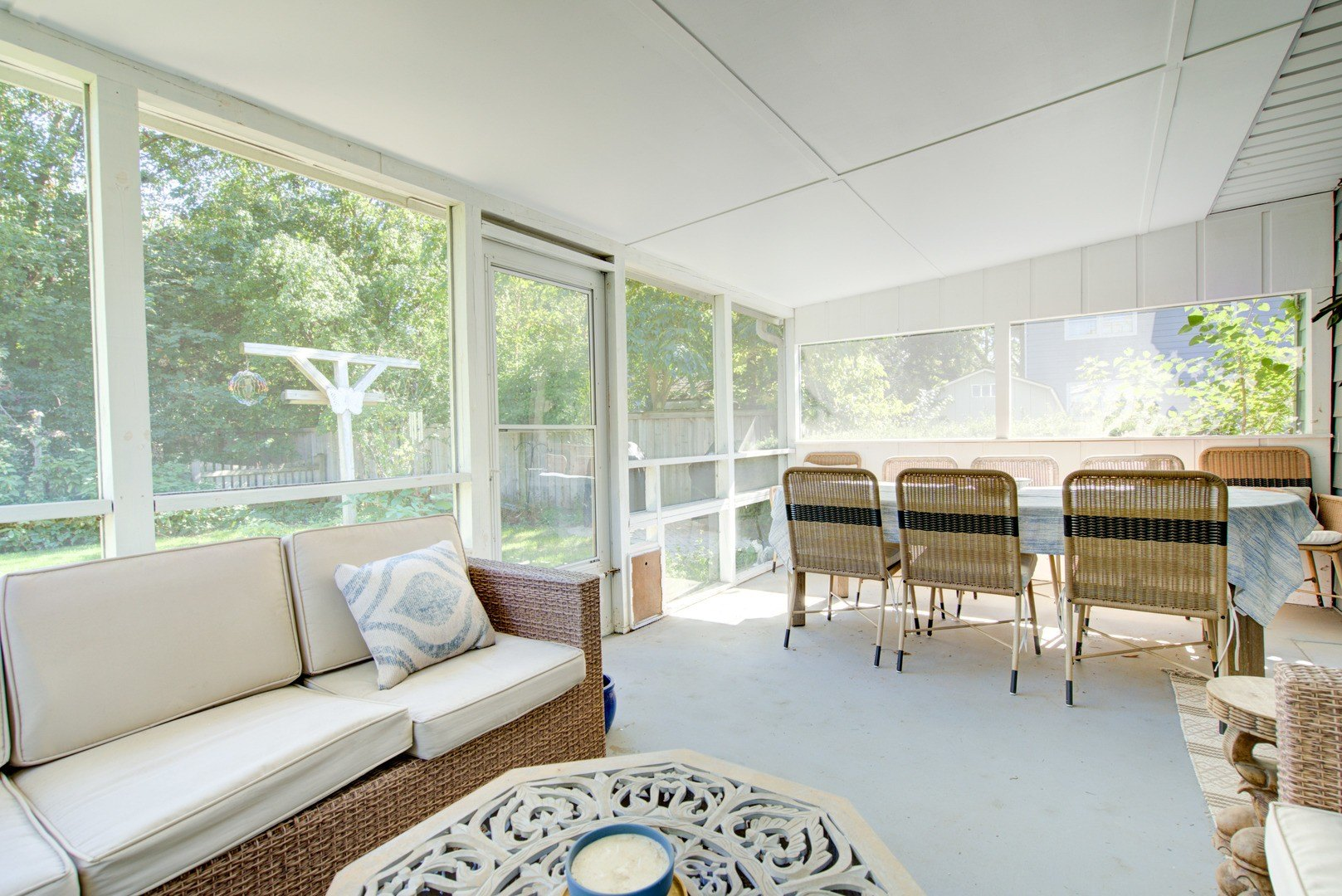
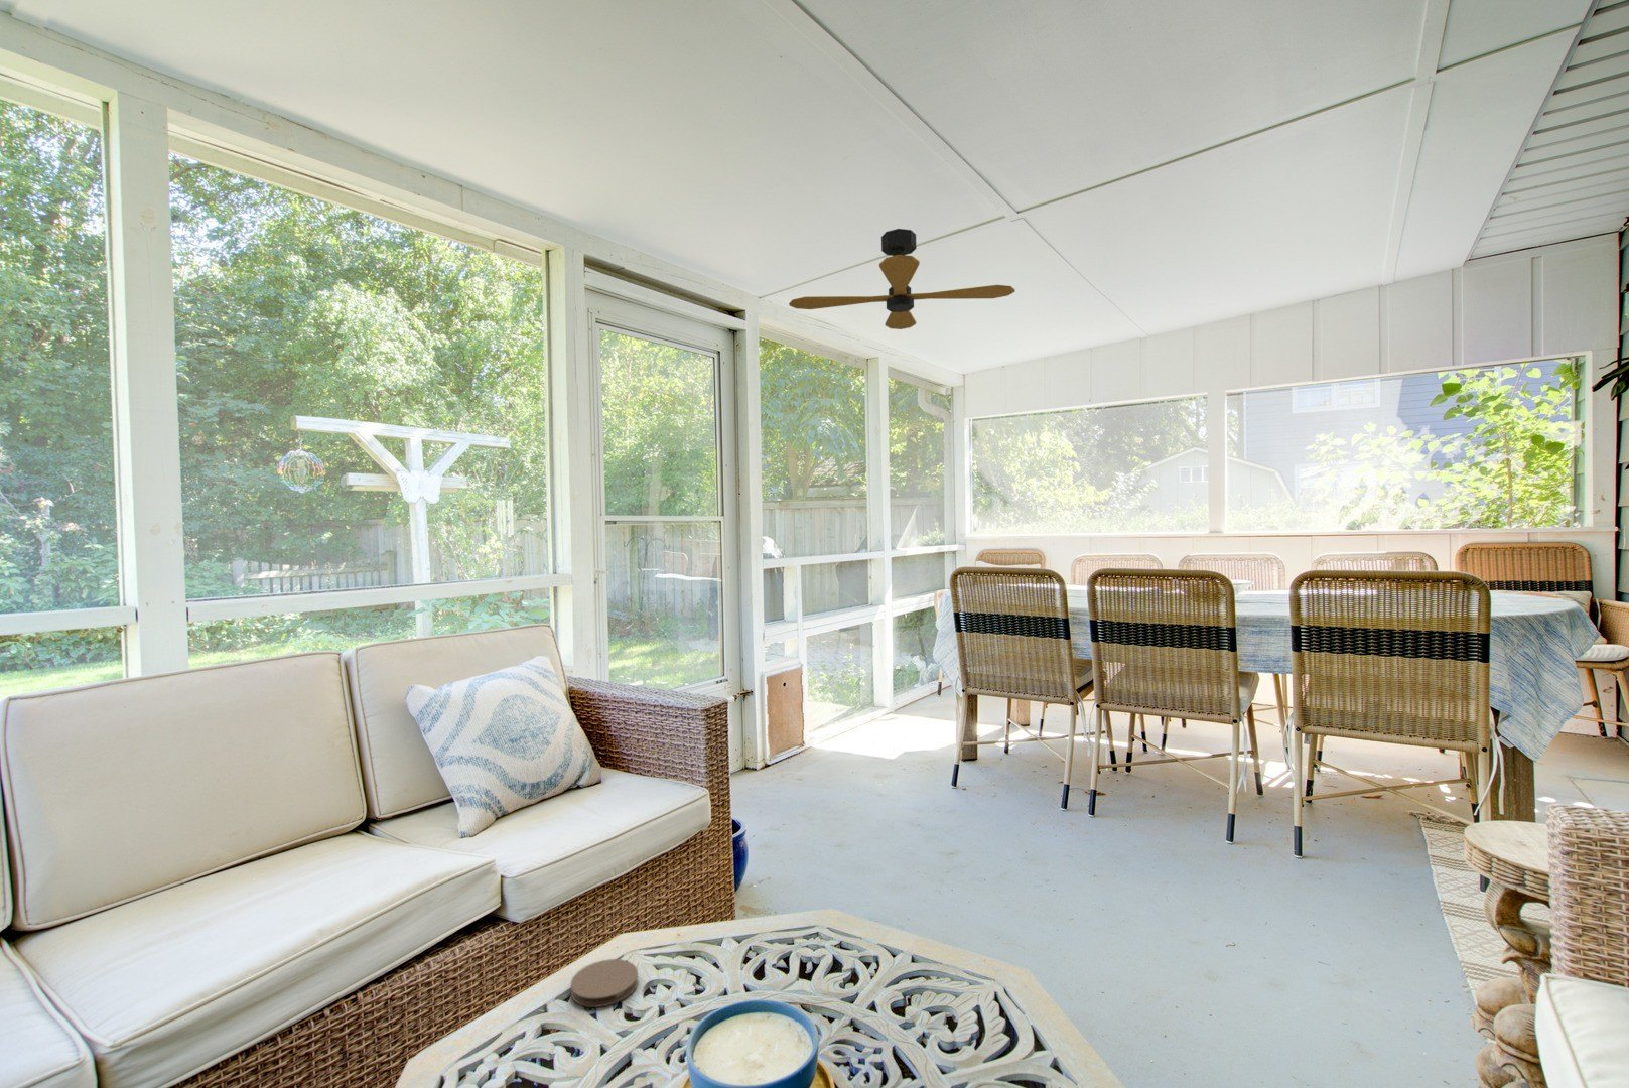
+ ceiling fan (898, 272)
+ coaster (605, 981)
